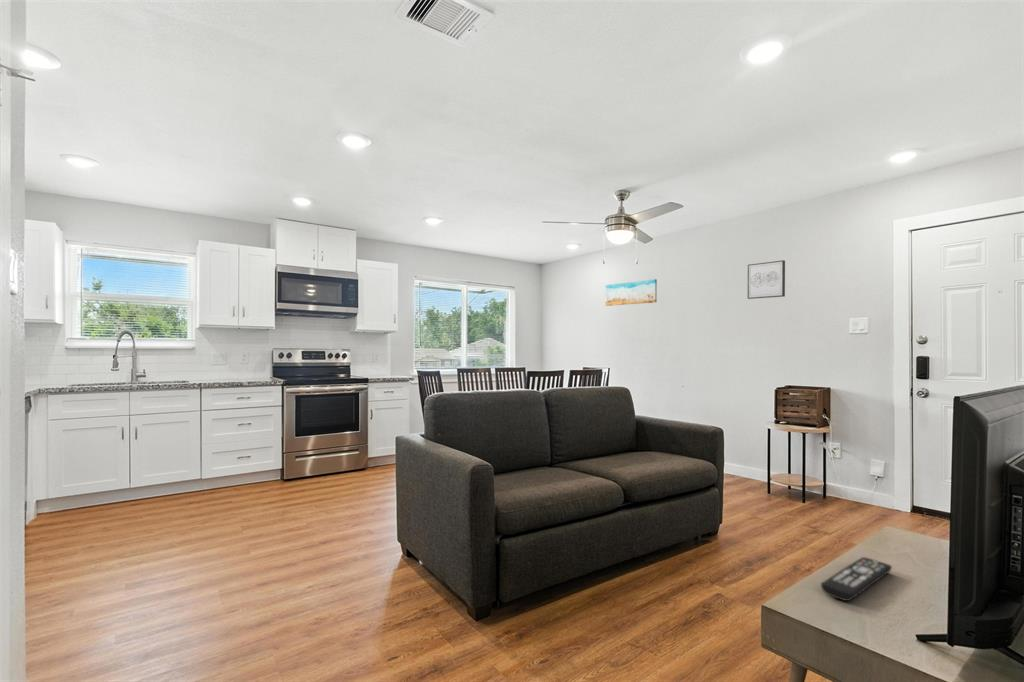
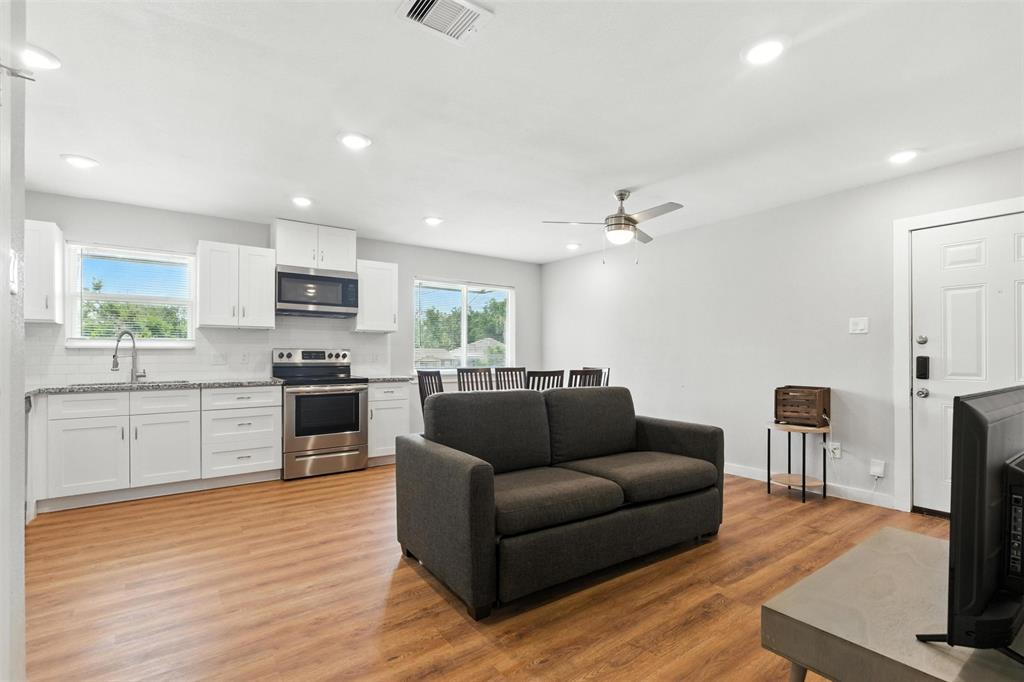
- wall art (630, 293)
- remote control (857, 578)
- wall art (765, 280)
